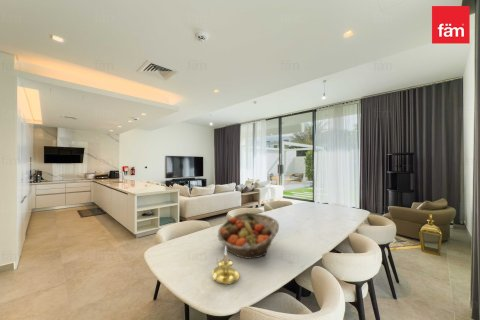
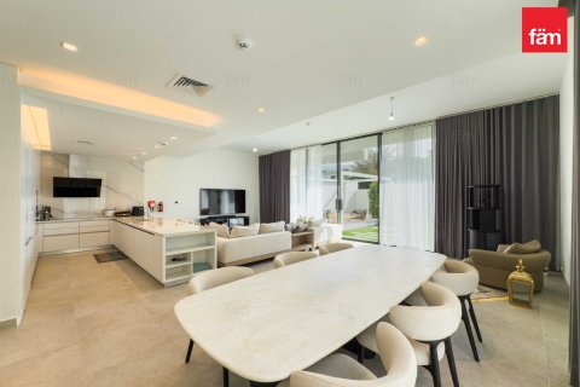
- candle holder (224, 260)
- fruit basket (247, 233)
